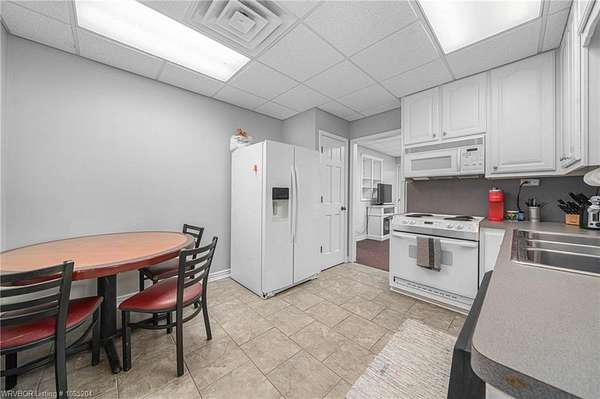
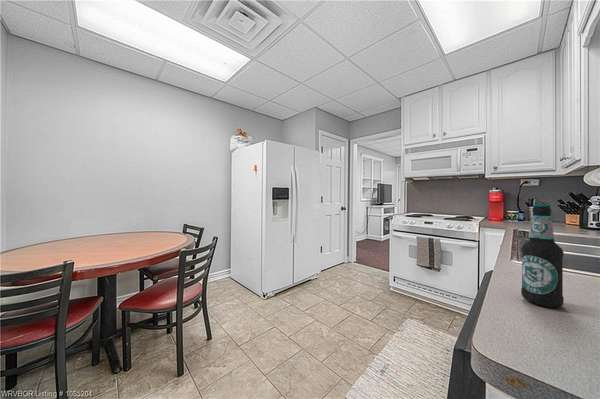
+ bottle (541, 253)
